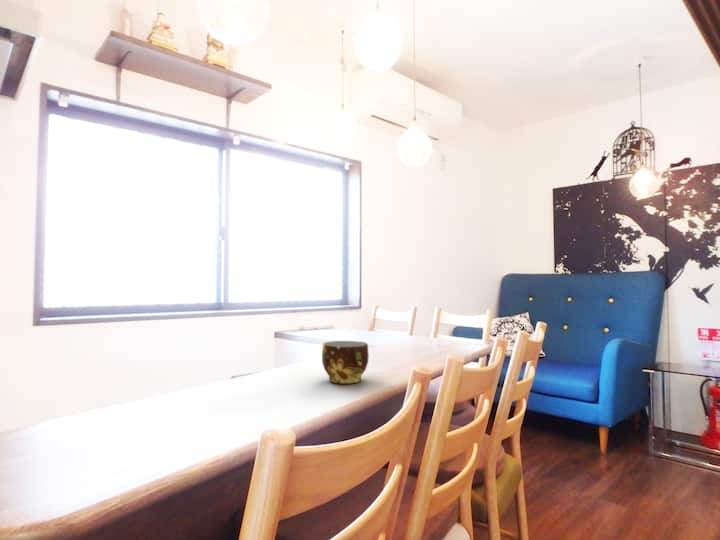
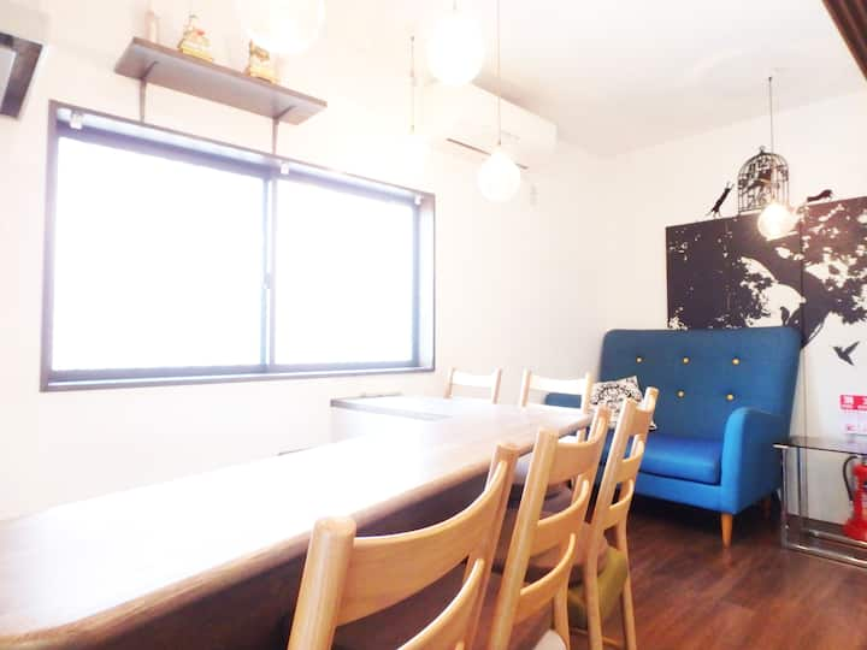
- cup (347, 362)
